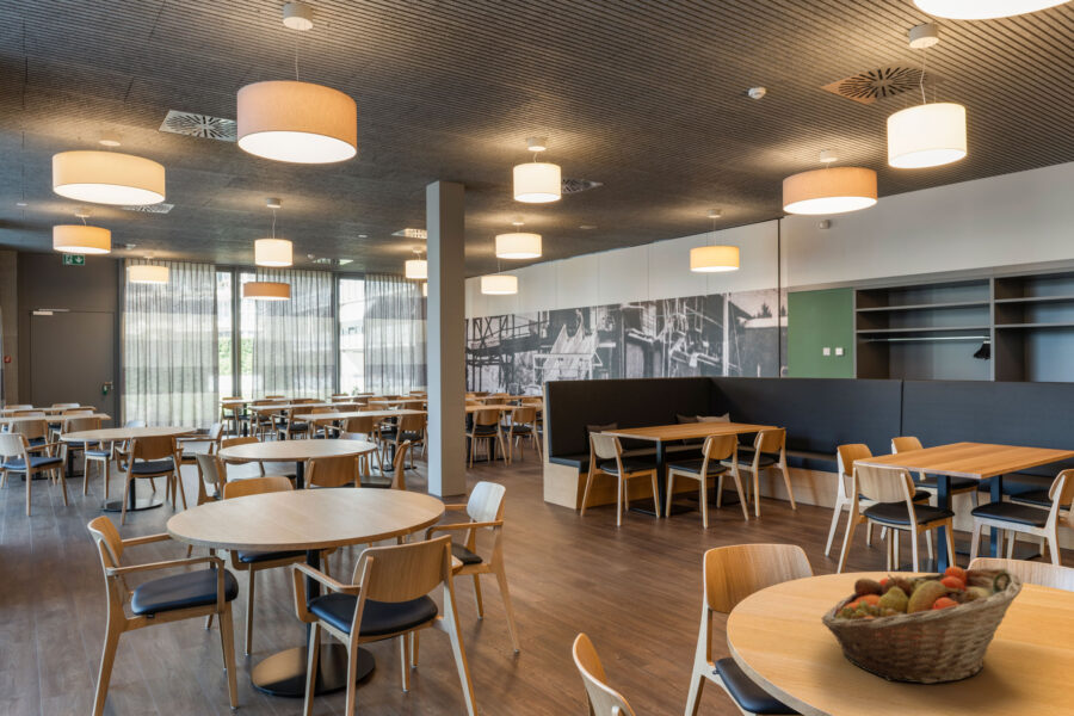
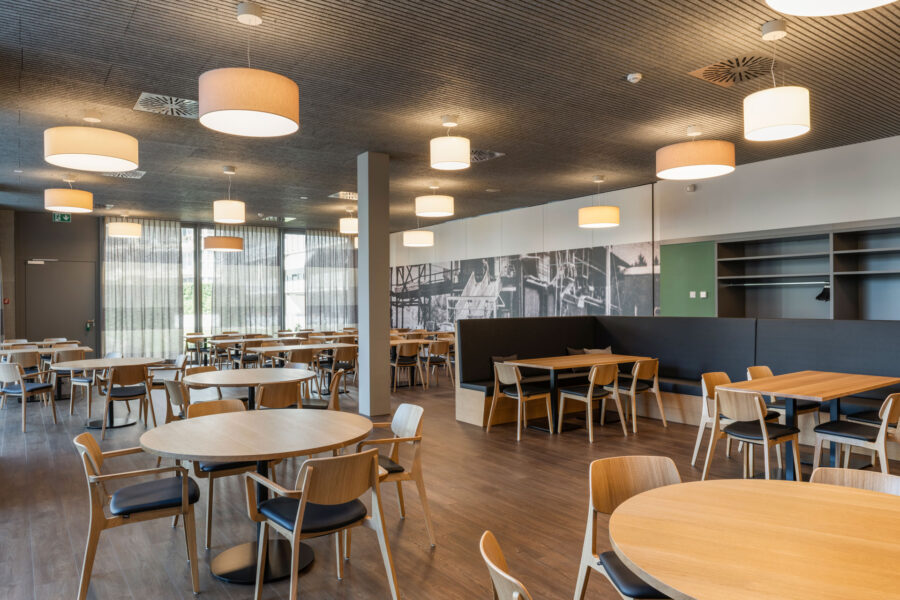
- fruit basket (920, 612)
